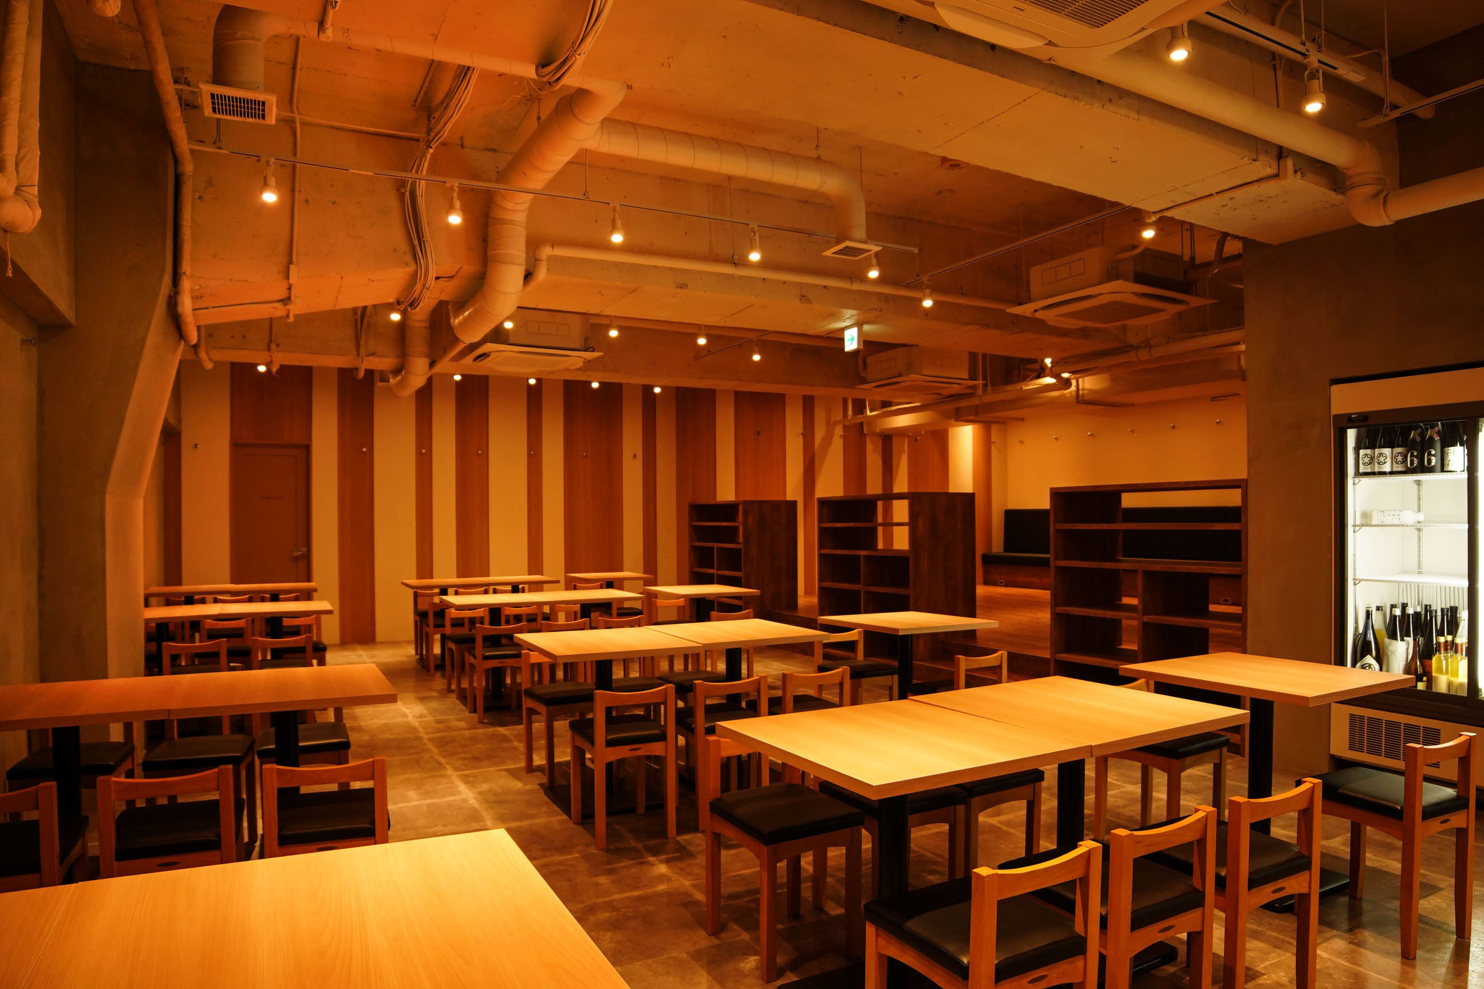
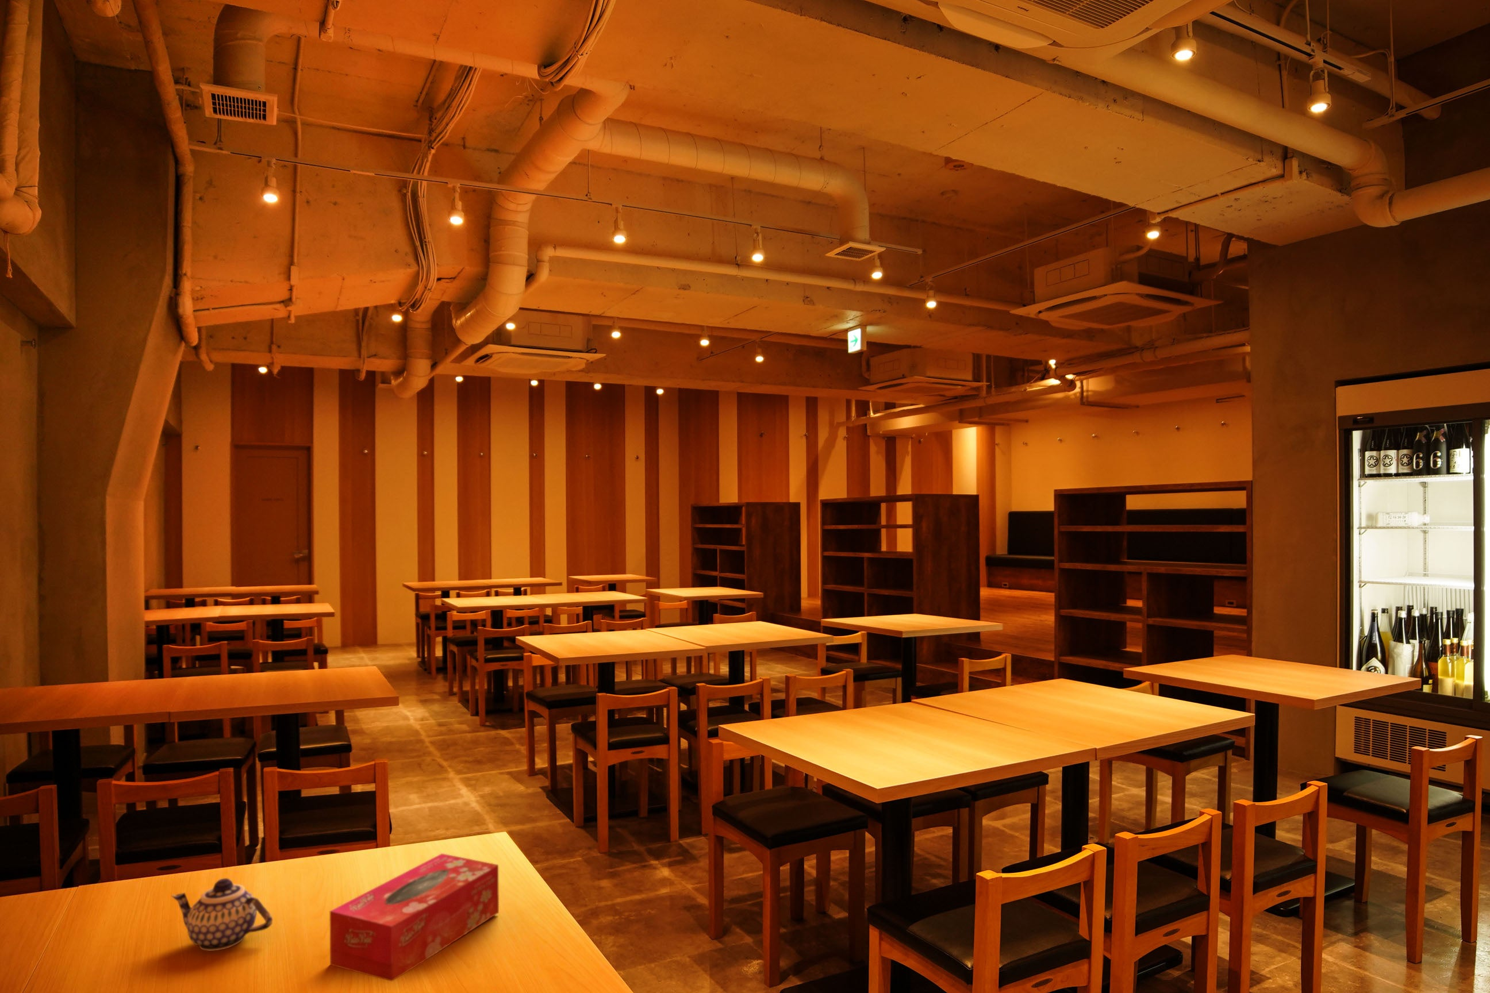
+ teapot (222, 910)
+ tissue box (419, 911)
